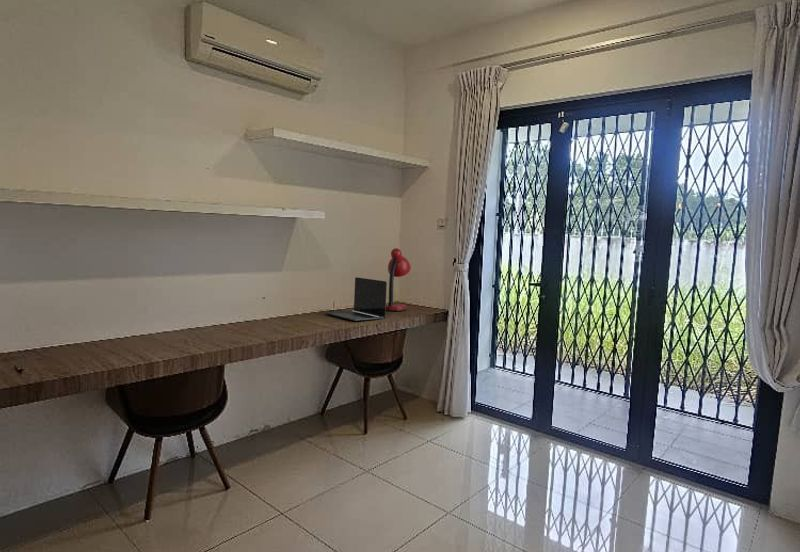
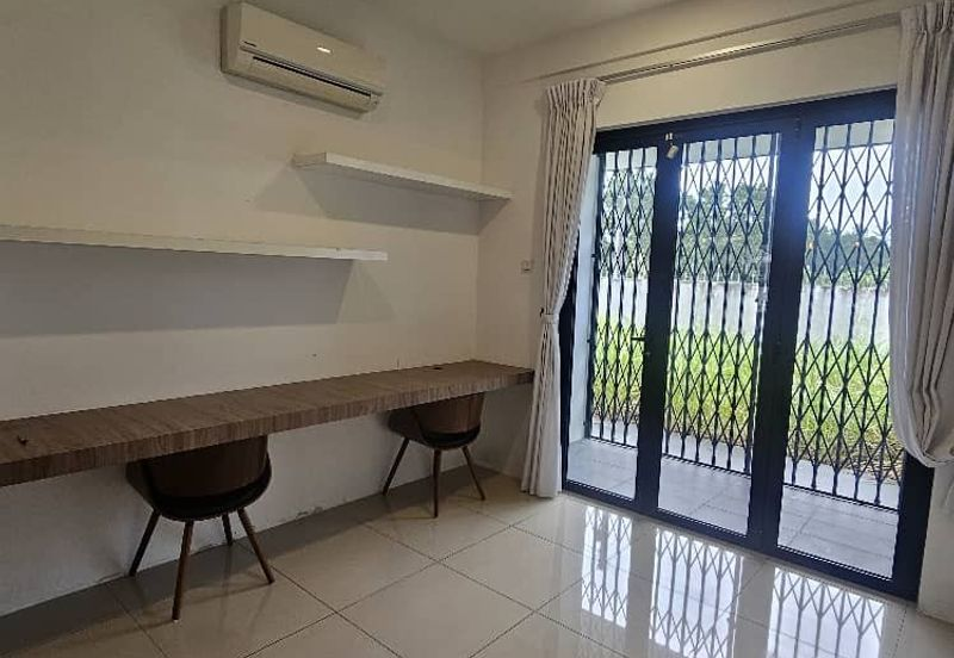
- laptop (355, 297)
- desk lamp (395, 276)
